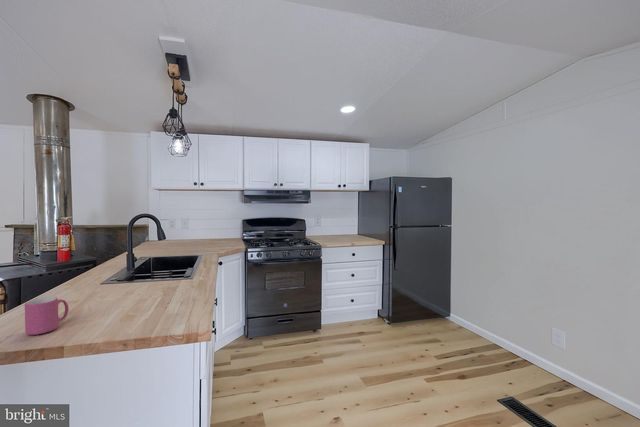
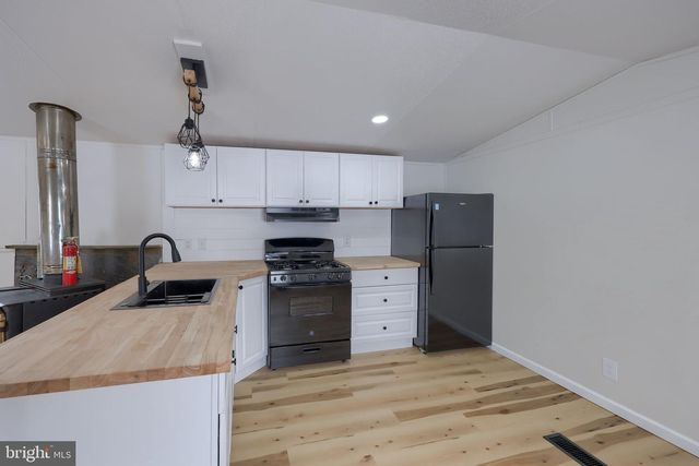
- mug (48, 314)
